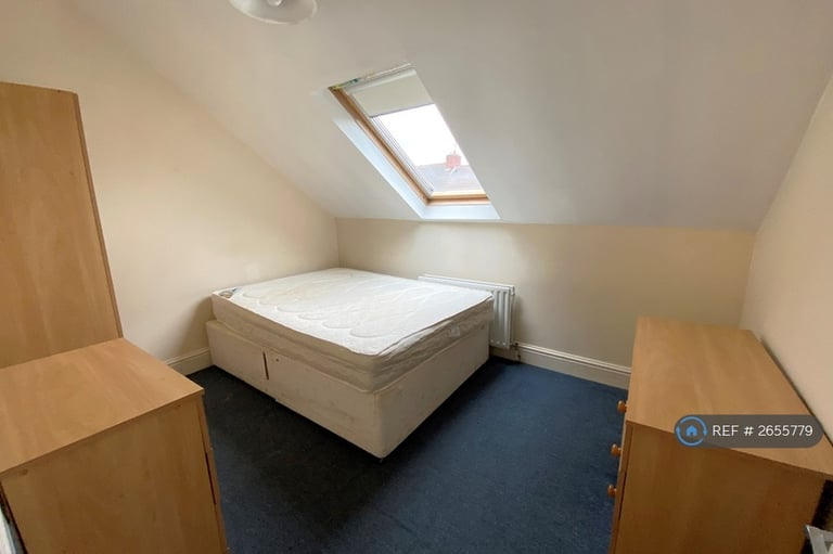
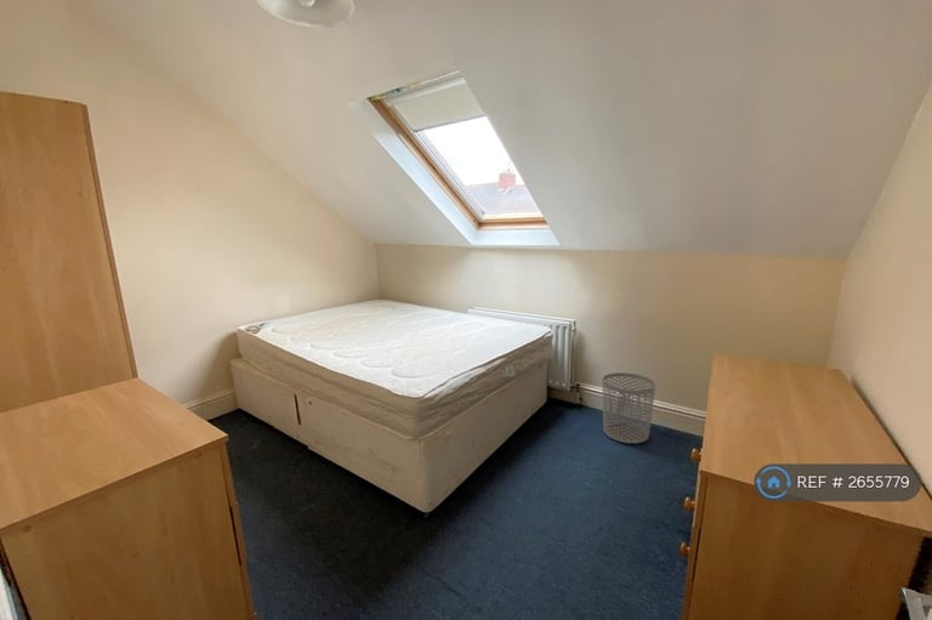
+ waste bin (626, 406)
